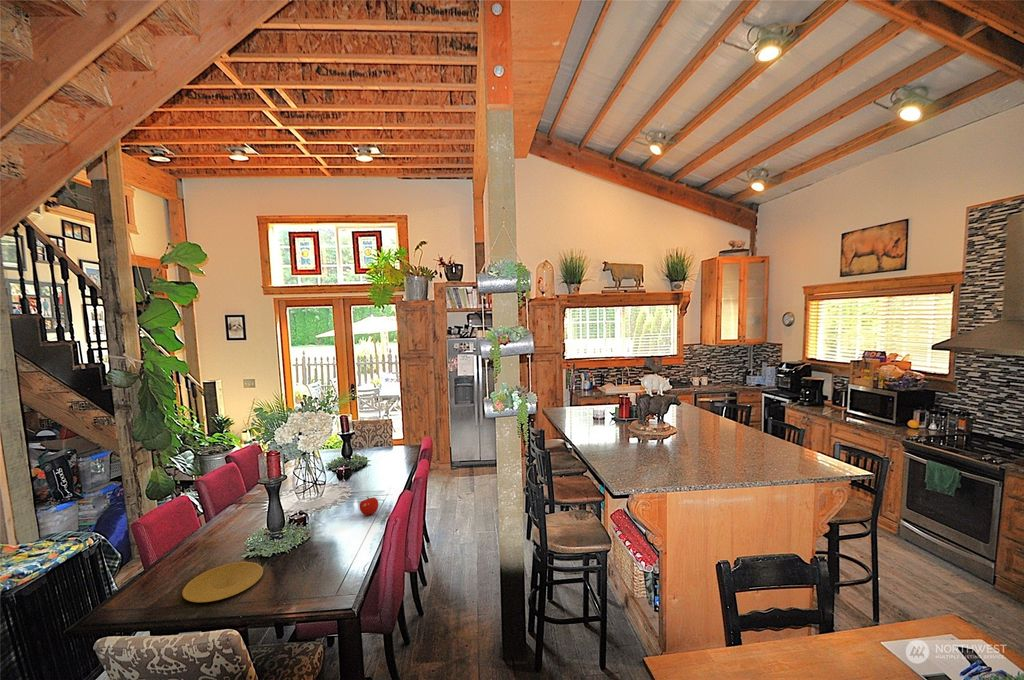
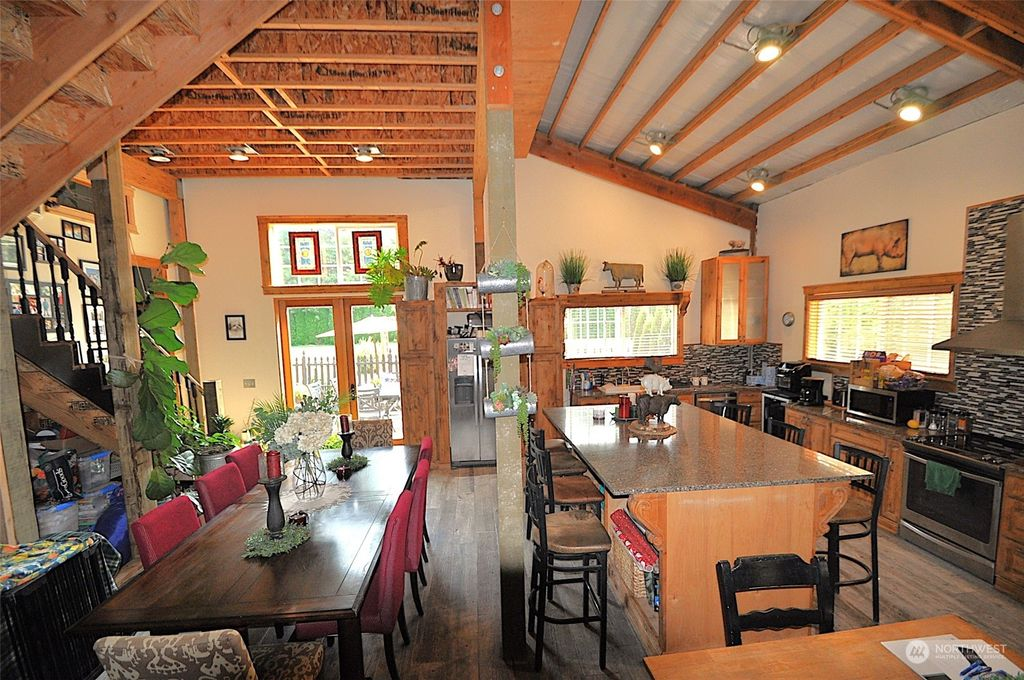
- plate (224, 582)
- fruit (369, 505)
